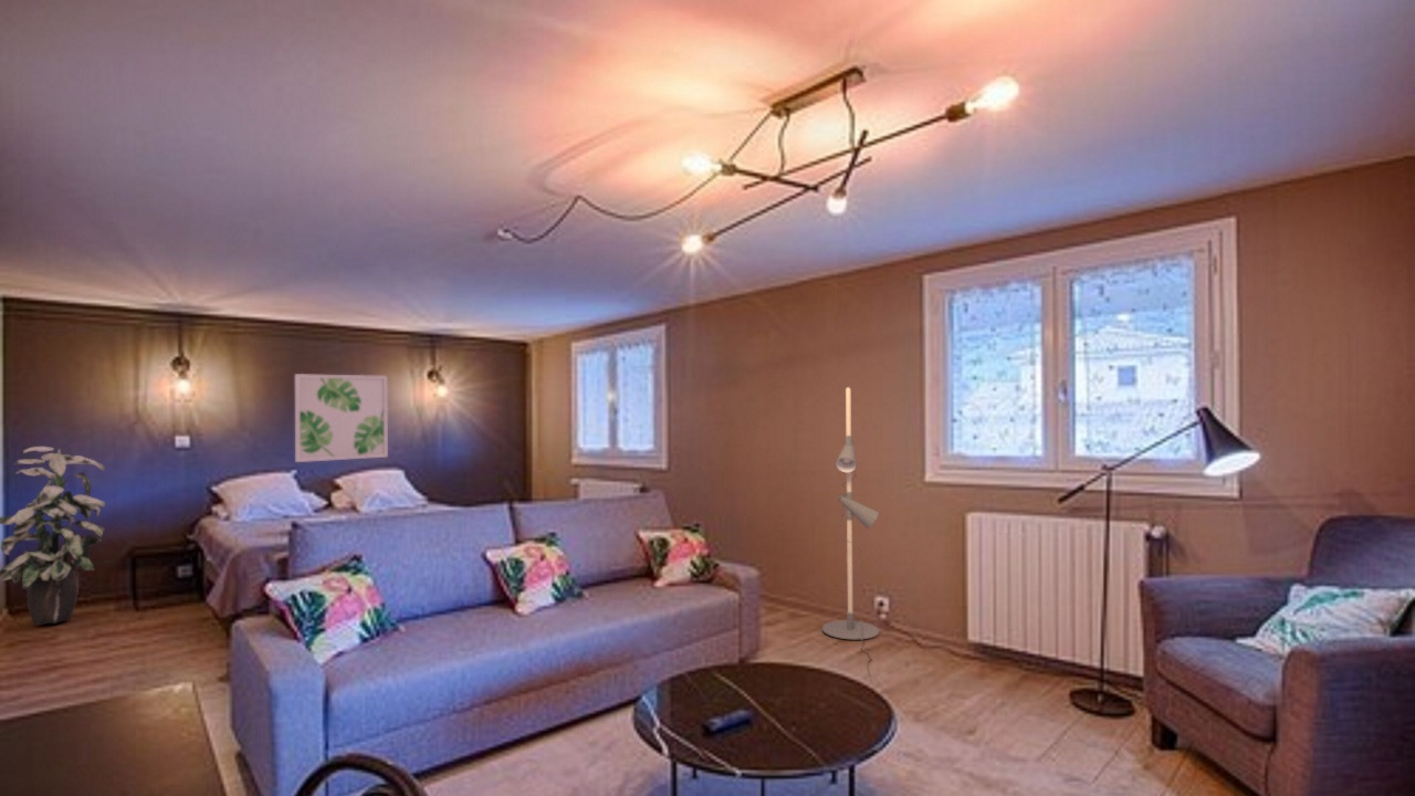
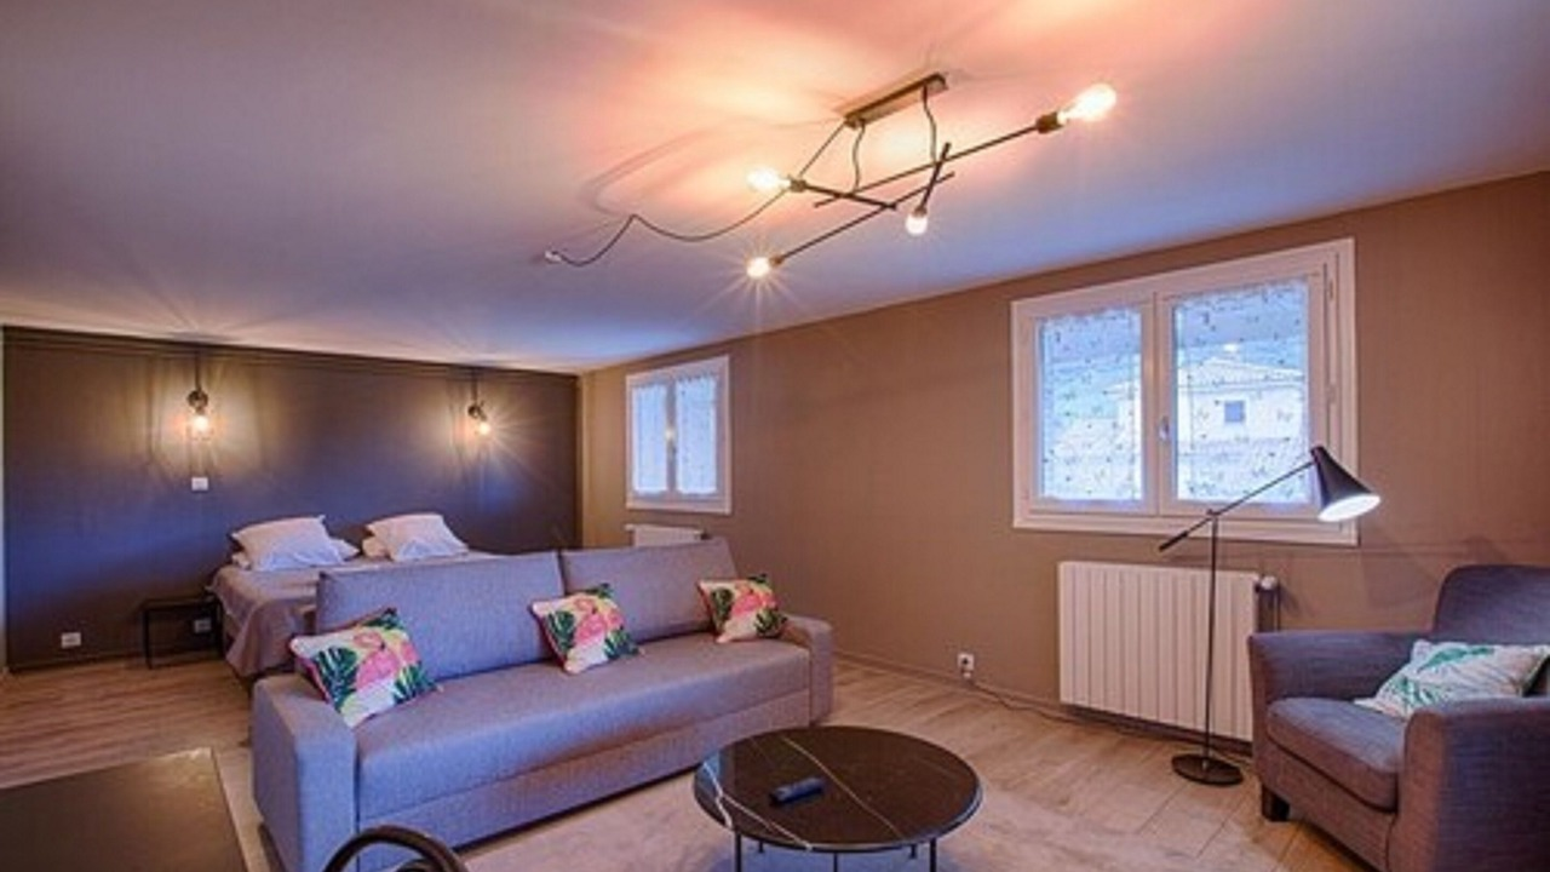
- indoor plant (49, 533)
- floor lamp (856, 516)
- wall art (343, 417)
